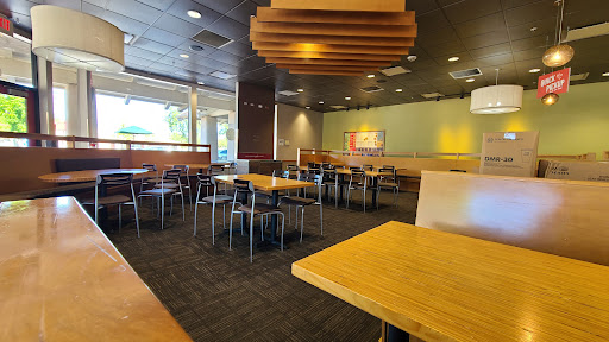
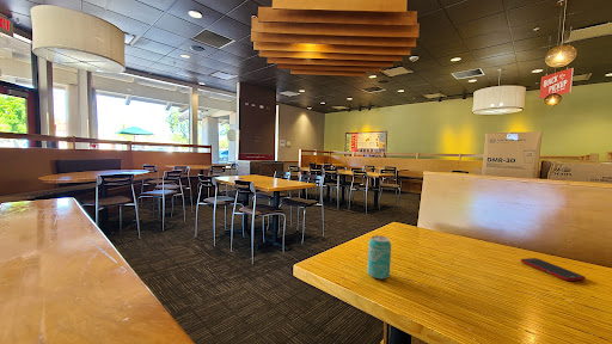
+ beverage can (379, 256)
+ cell phone (550, 268)
